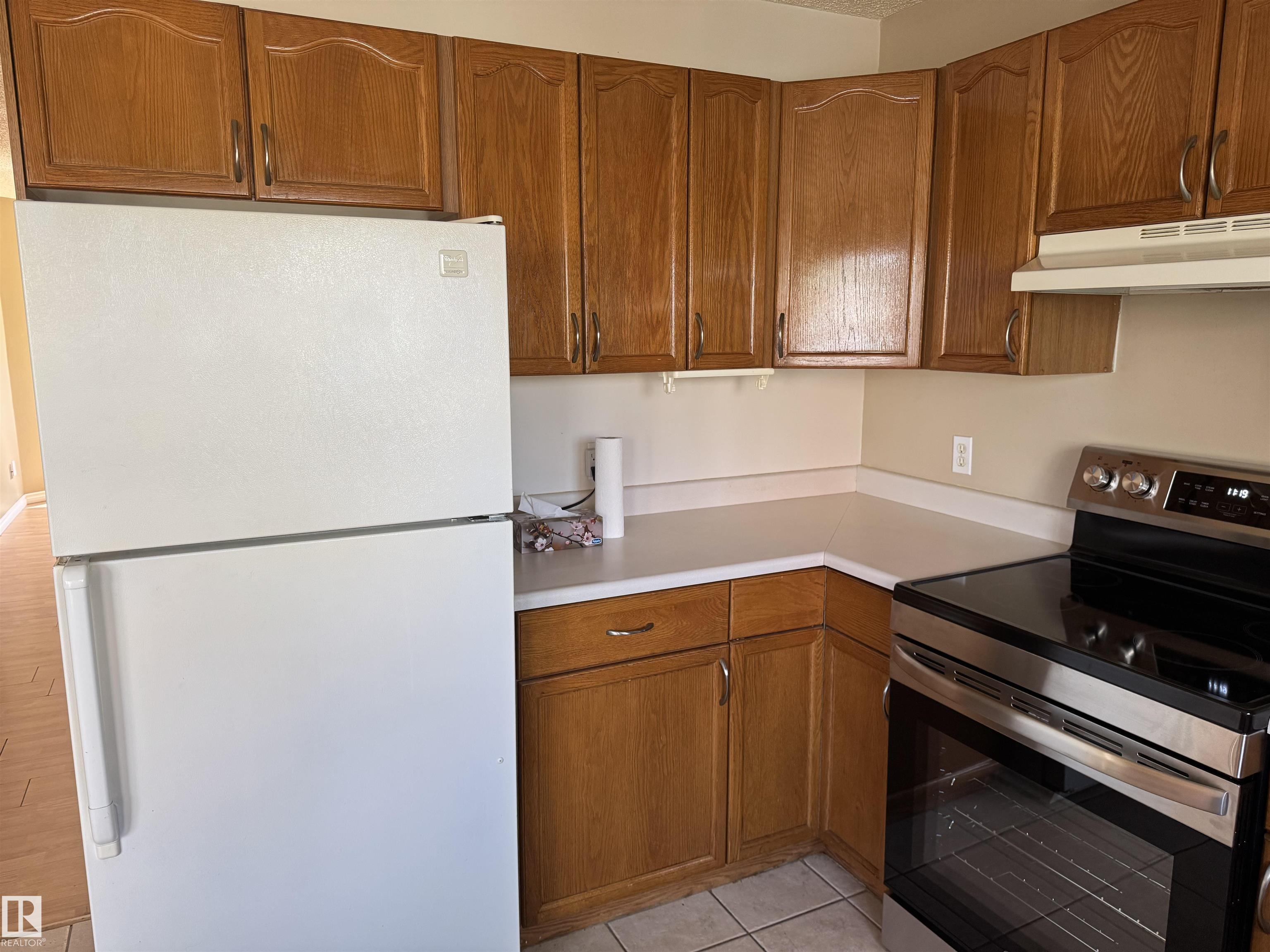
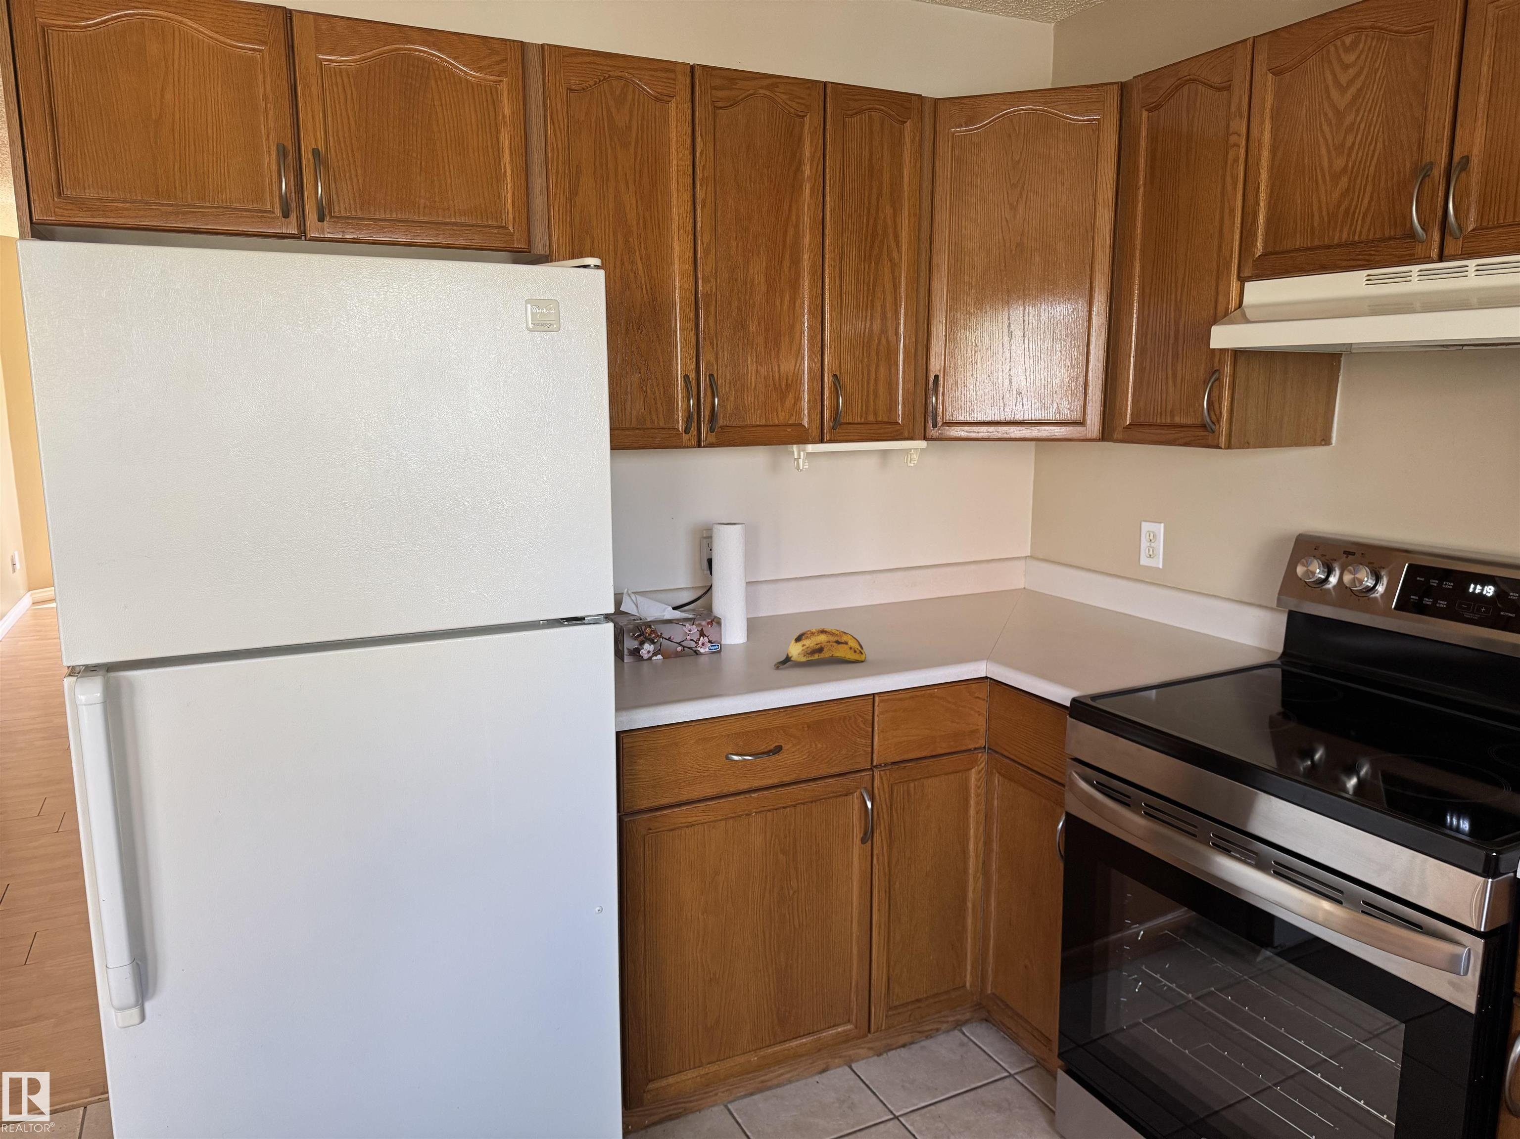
+ banana (822, 647)
